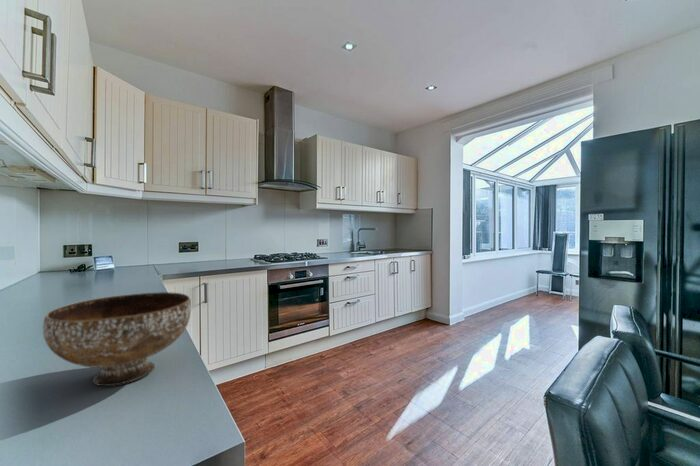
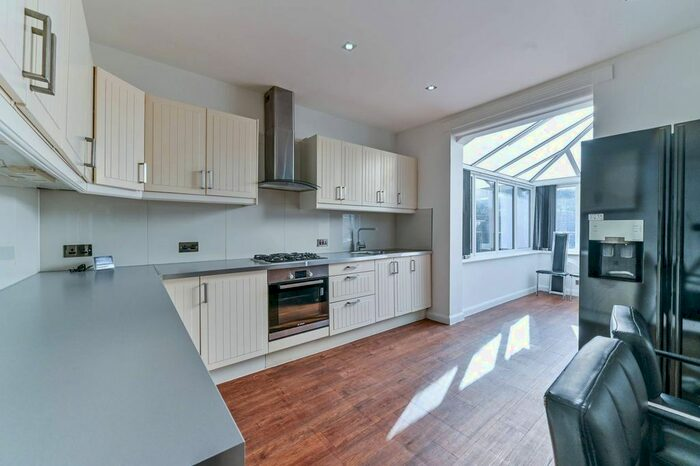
- bowl (126, 338)
